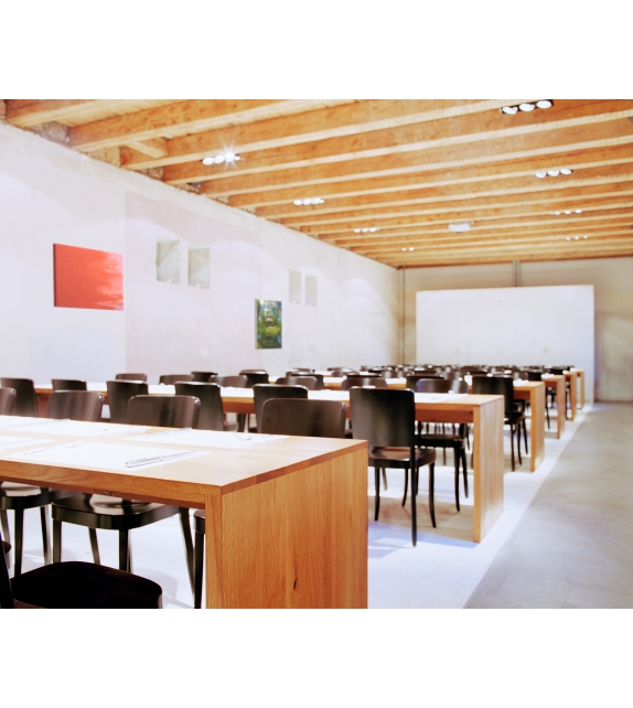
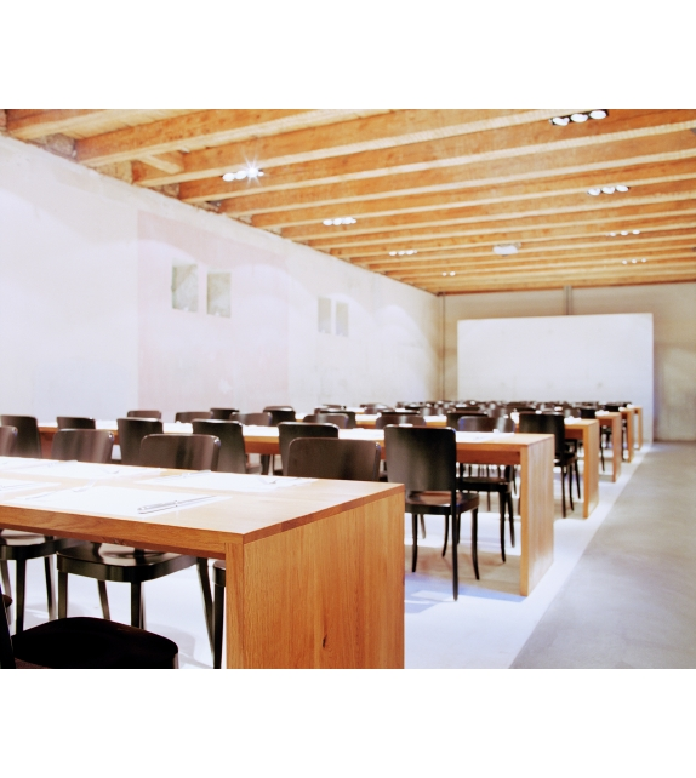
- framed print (268, 324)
- wall art (89, 279)
